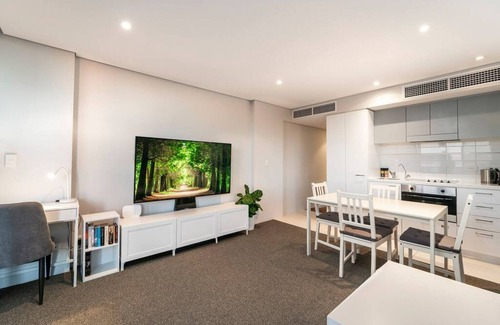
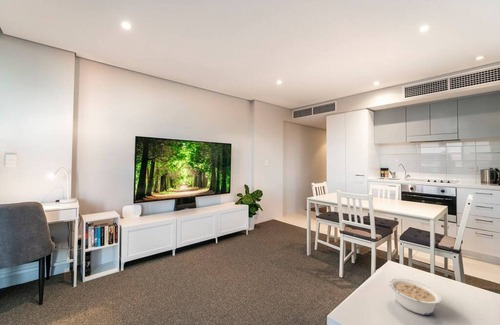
+ legume (415, 296)
